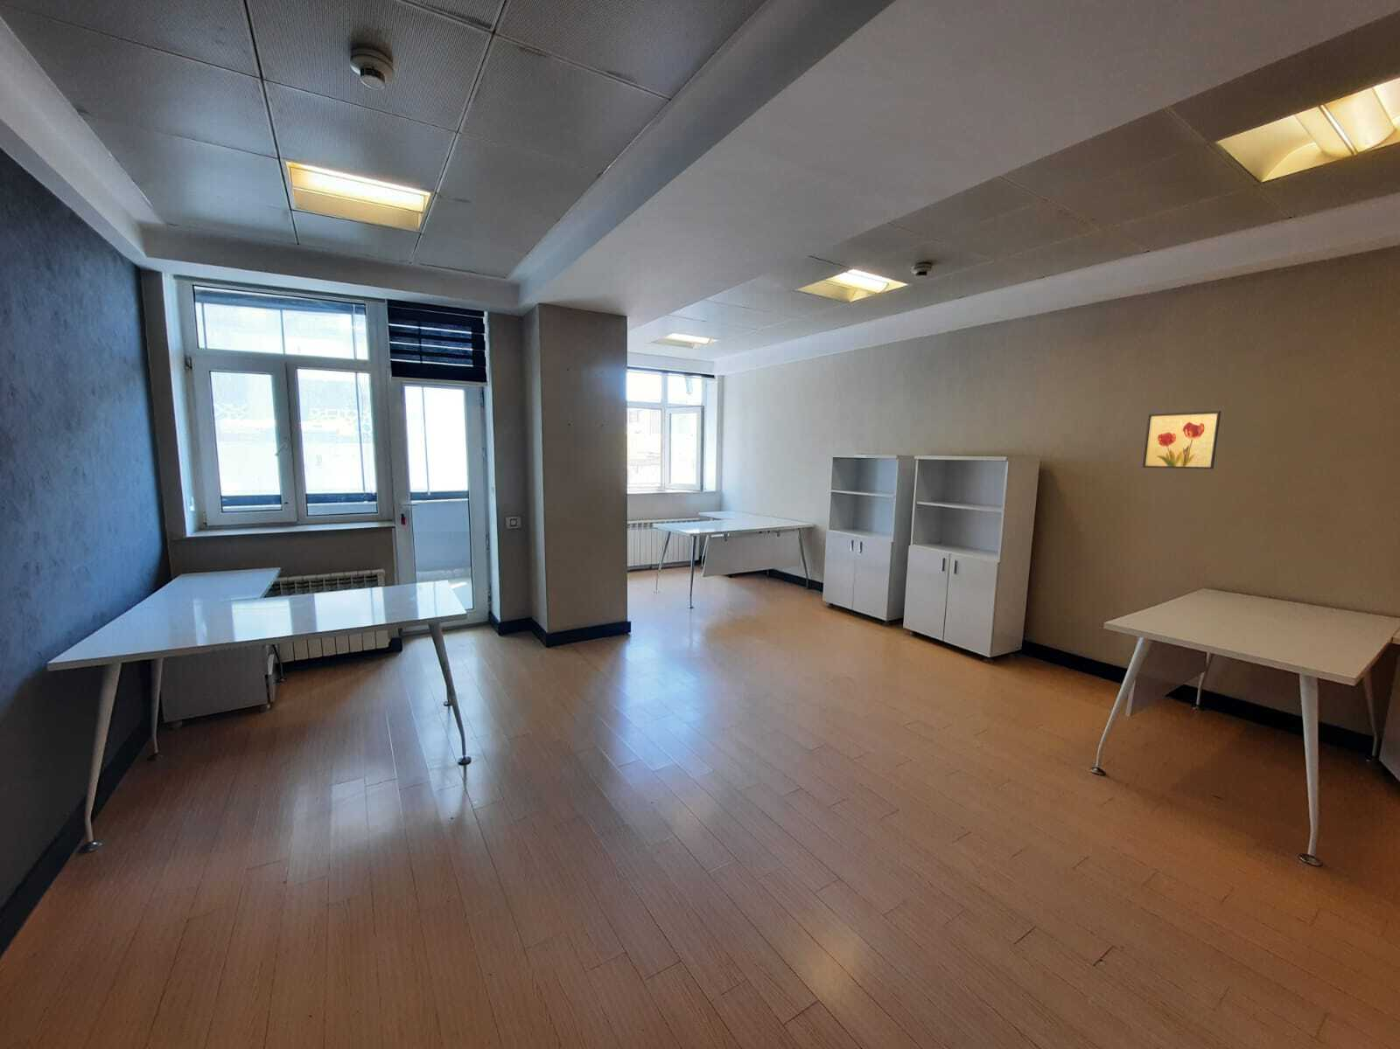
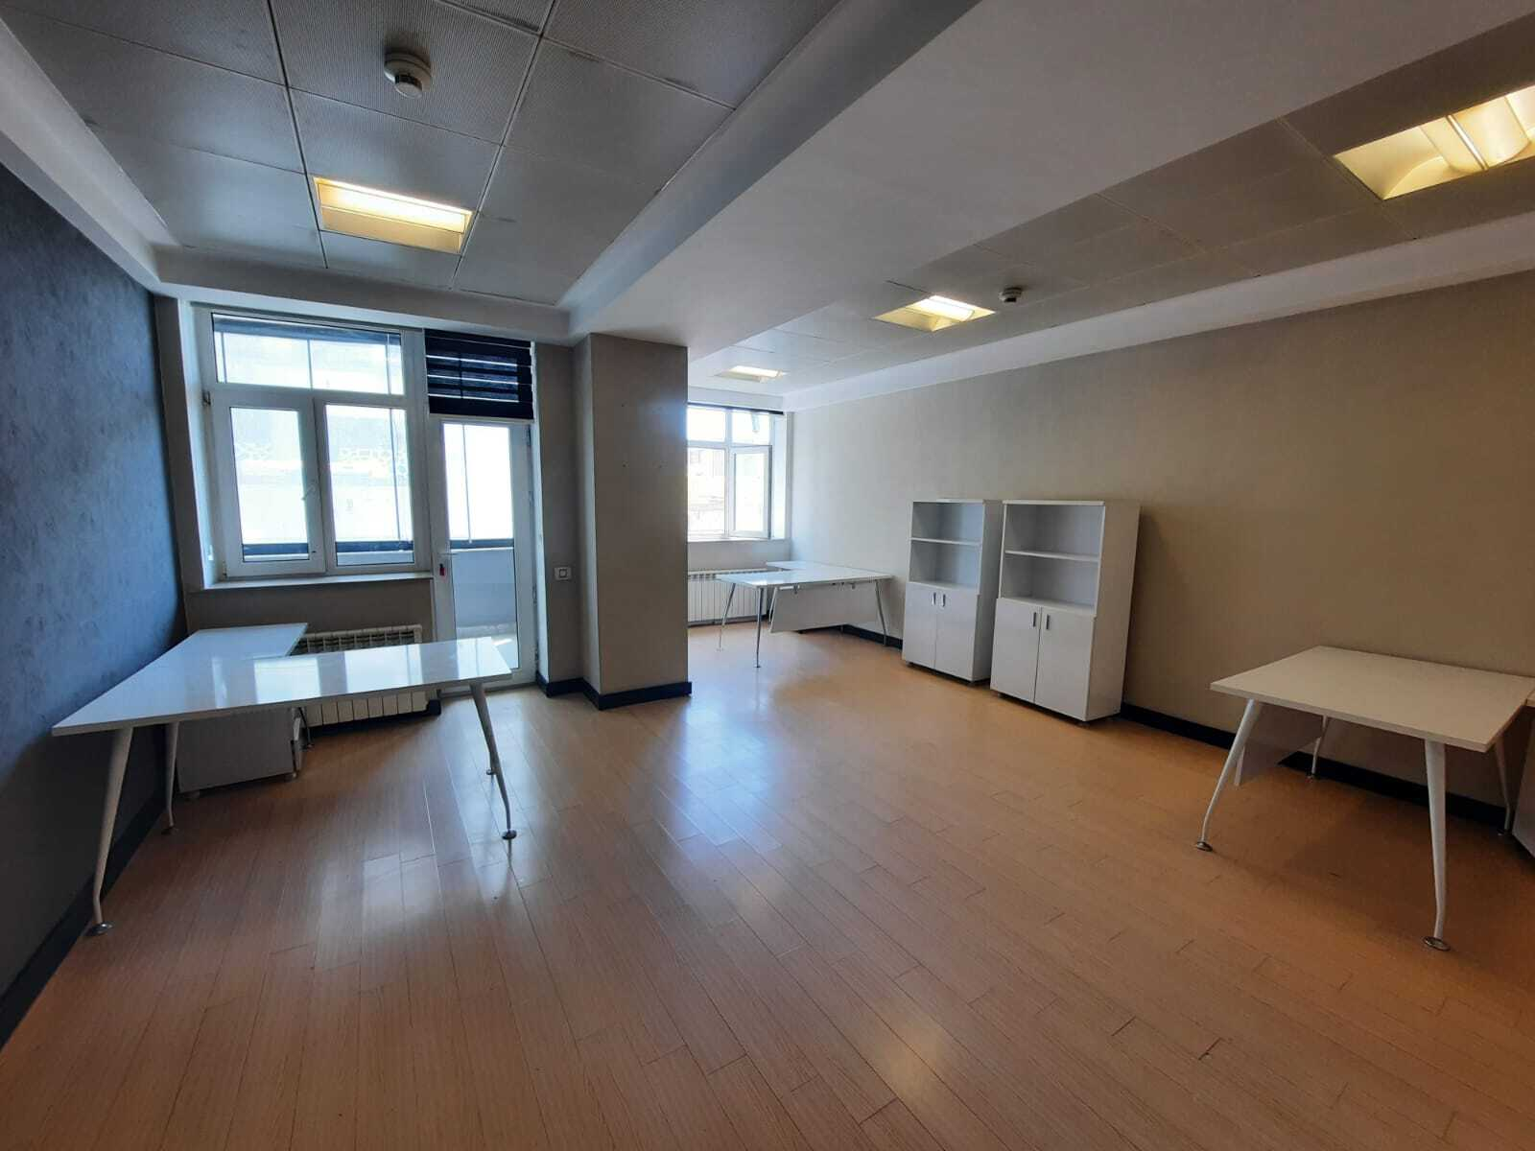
- wall art (1180, 441)
